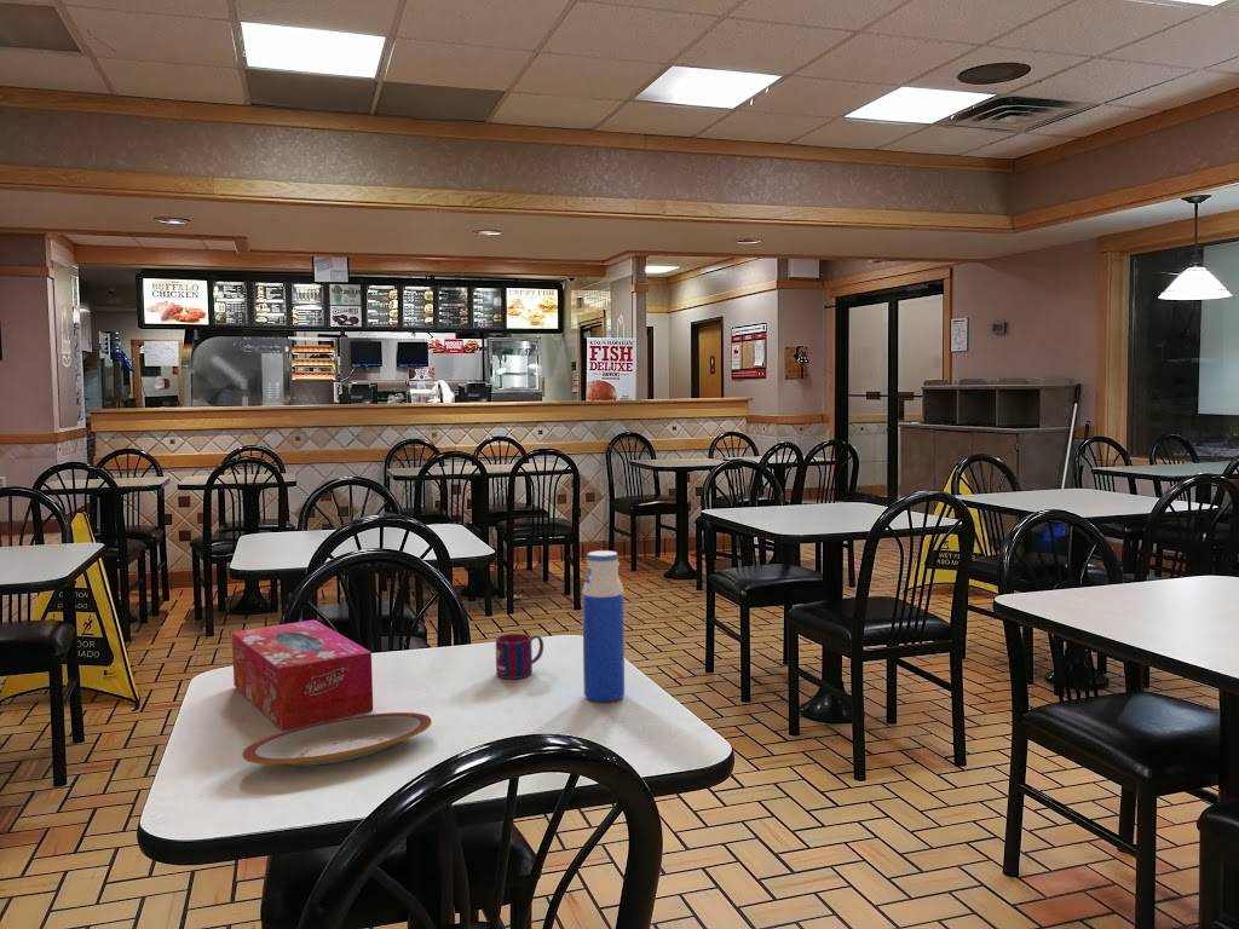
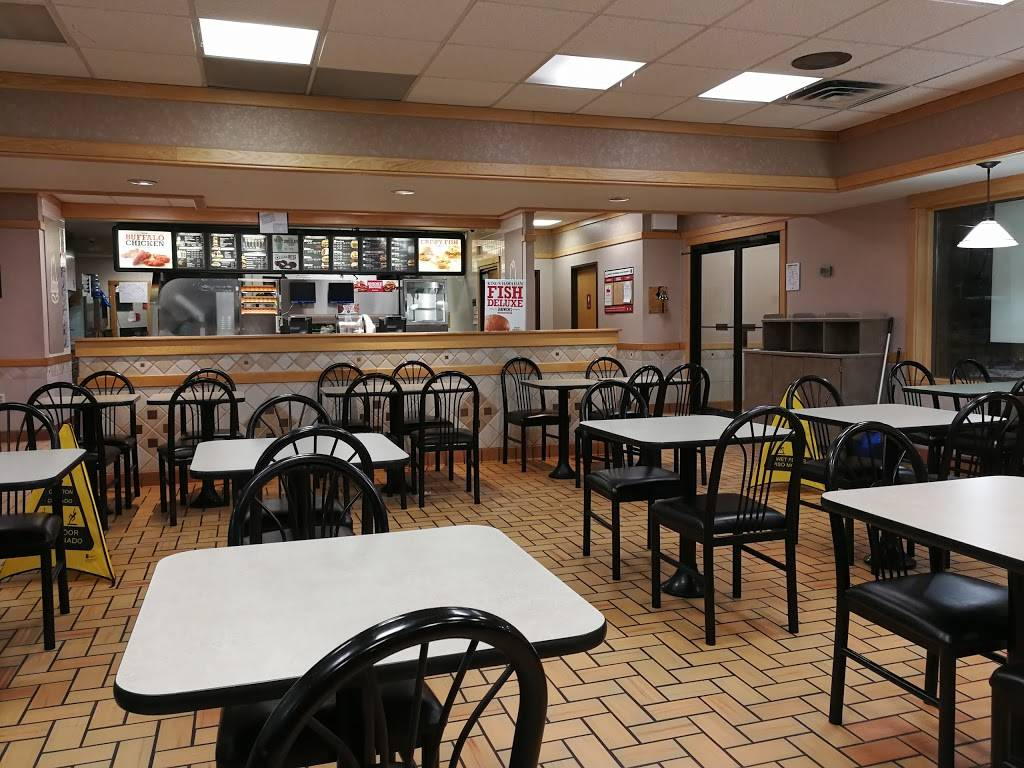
- mug (521, 653)
- tissue box (299, 669)
- water bottle (603, 624)
- plate (341, 743)
